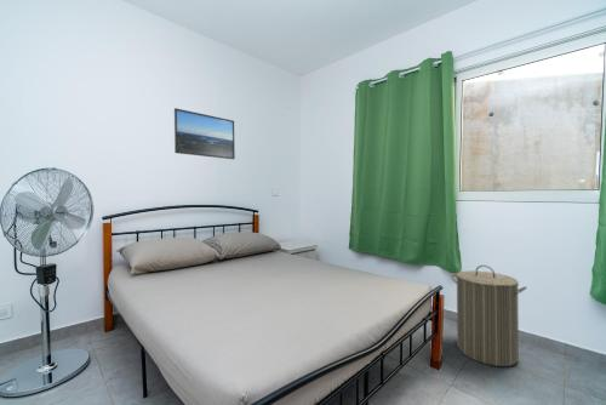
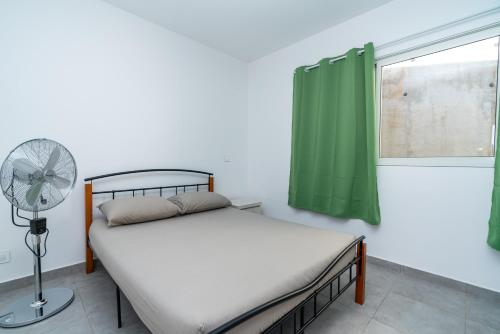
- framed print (206, 135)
- laundry hamper (486, 308)
